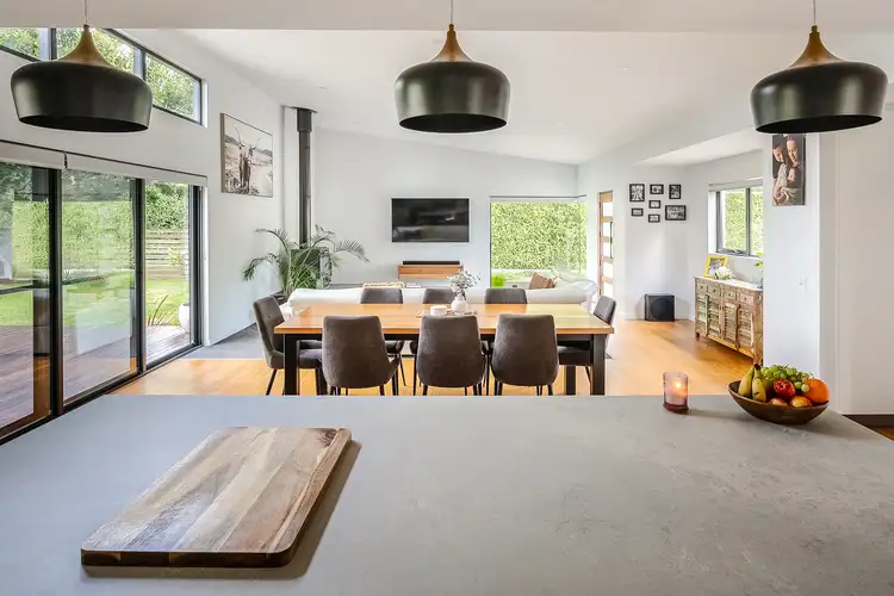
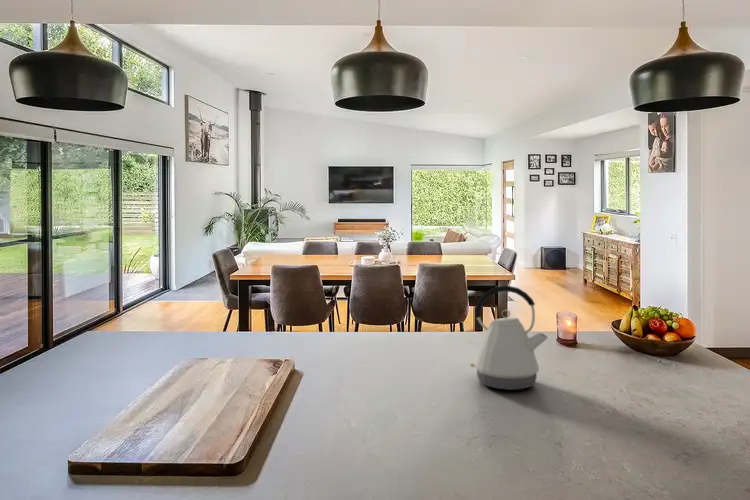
+ kettle (508, 334)
